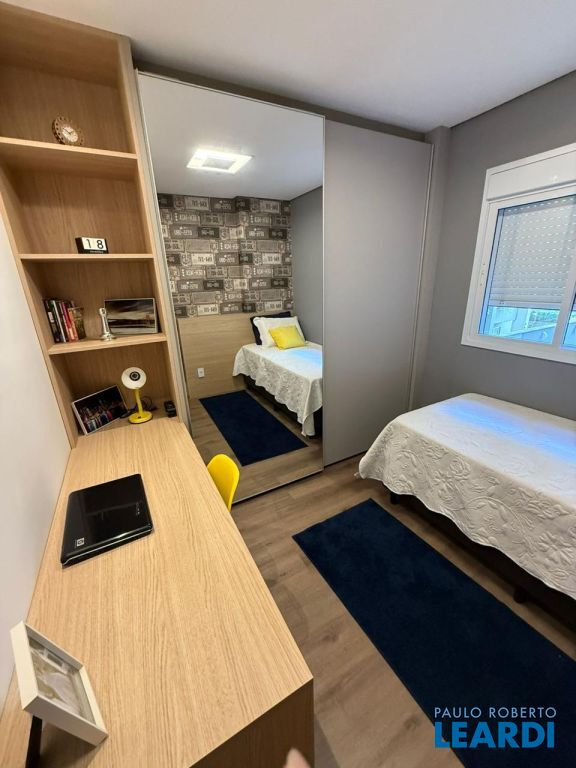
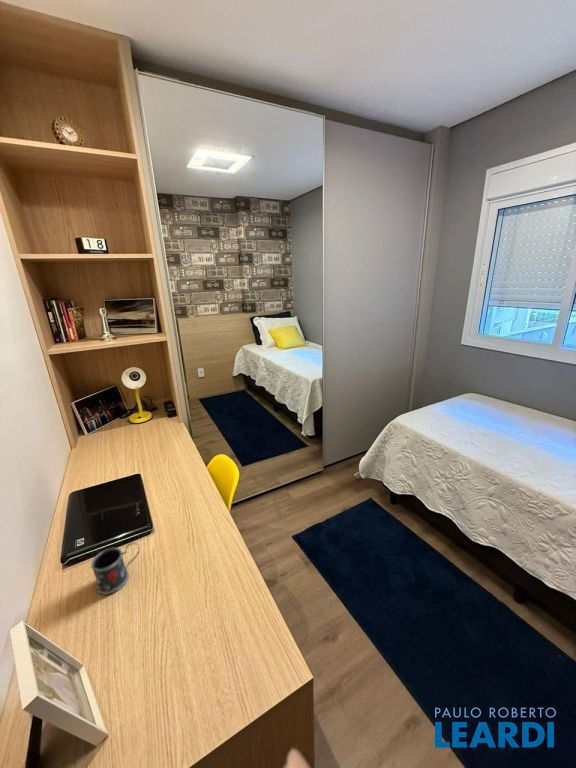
+ mug (117, 564)
